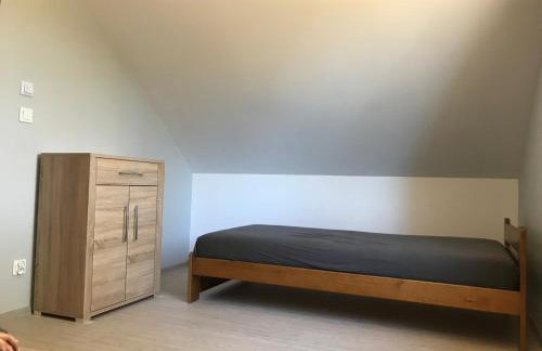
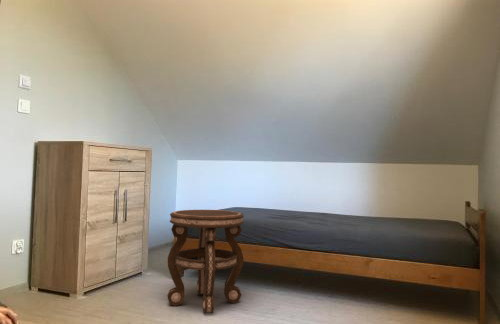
+ side table (205, 258)
